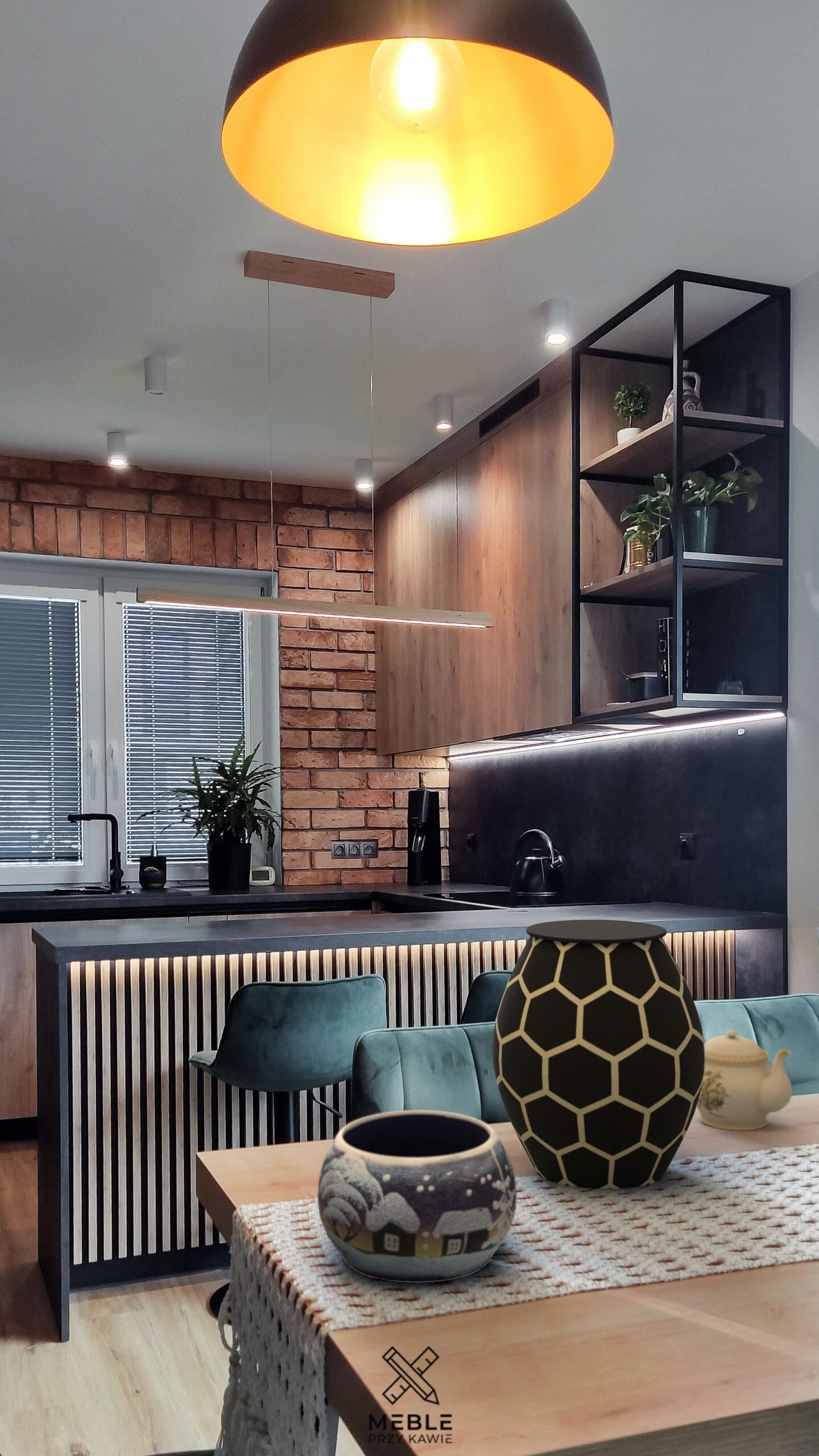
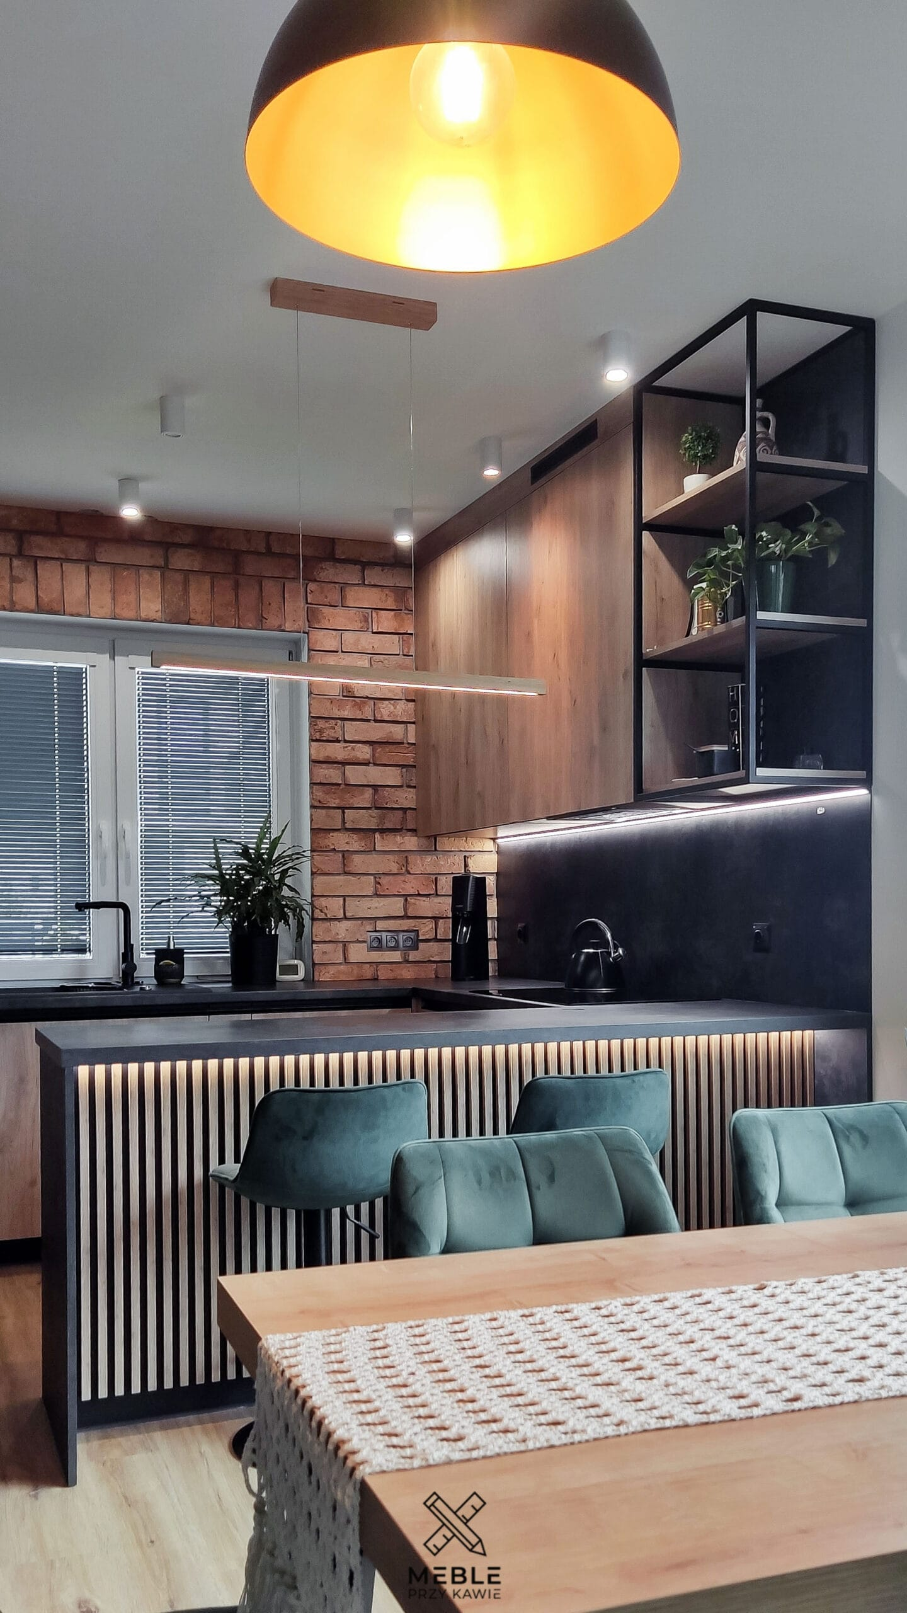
- vase (597, 1048)
- teapot (729, 1075)
- decorative bowl (417, 1192)
